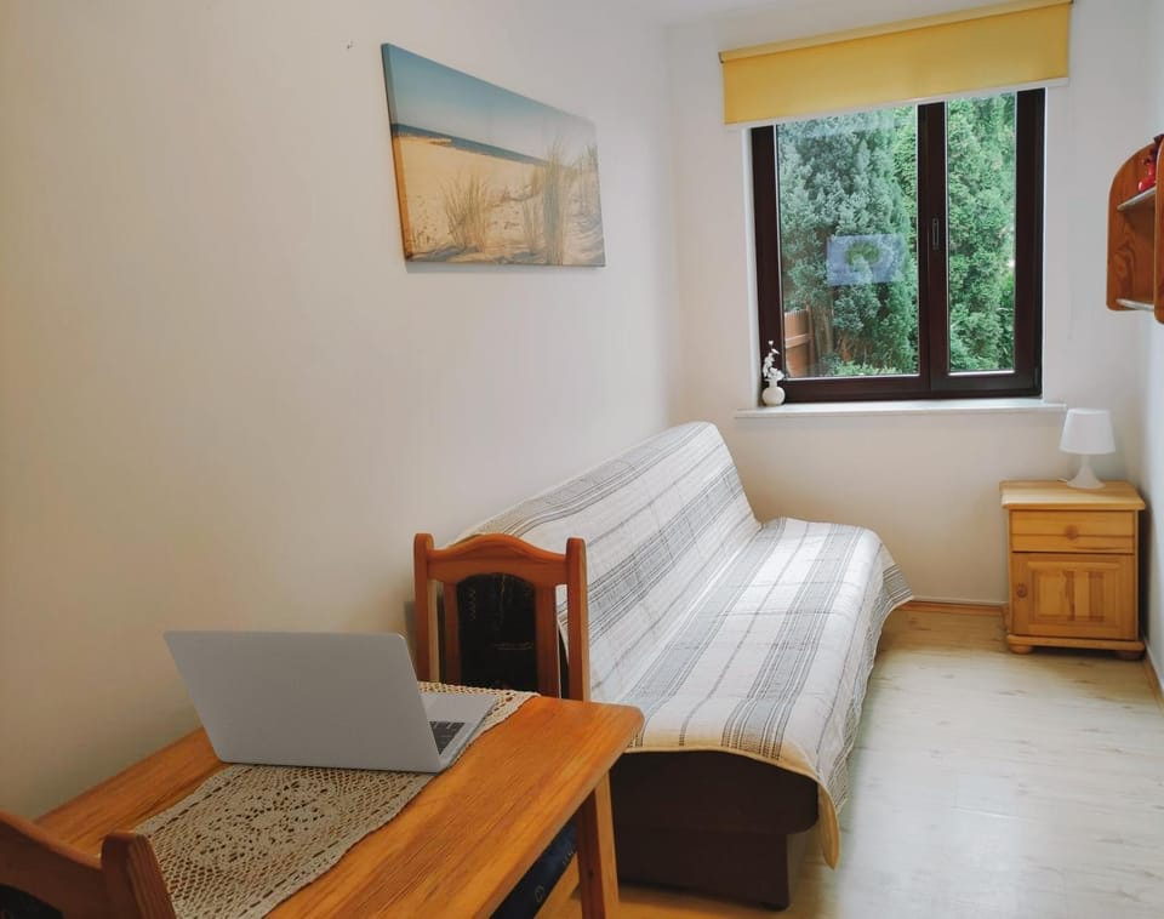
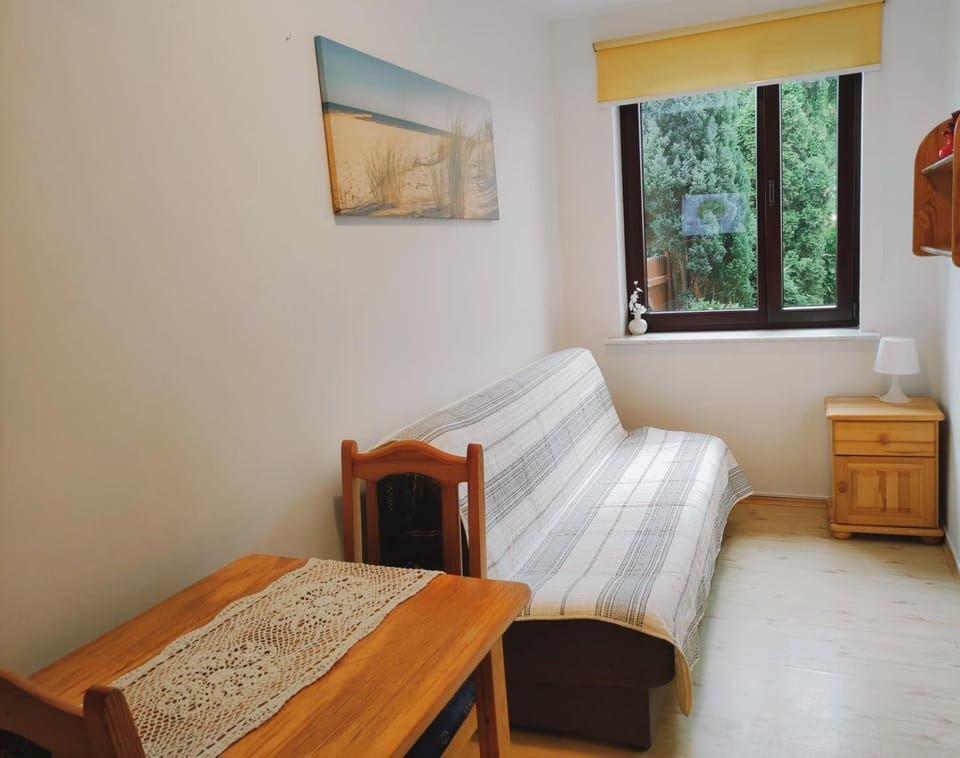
- laptop (346, 668)
